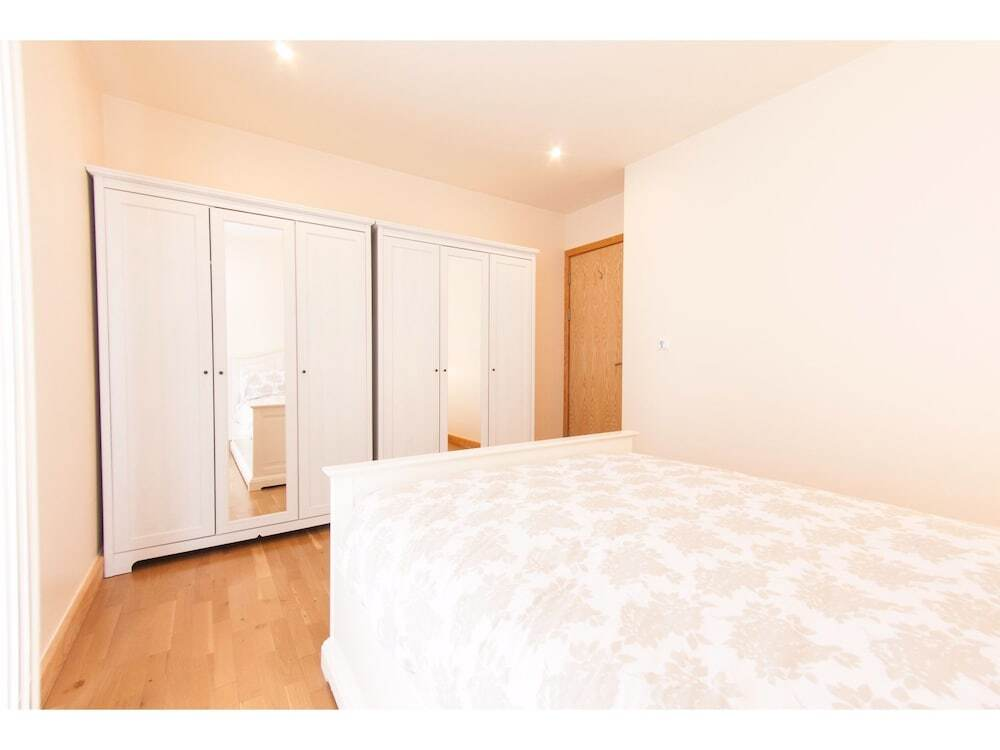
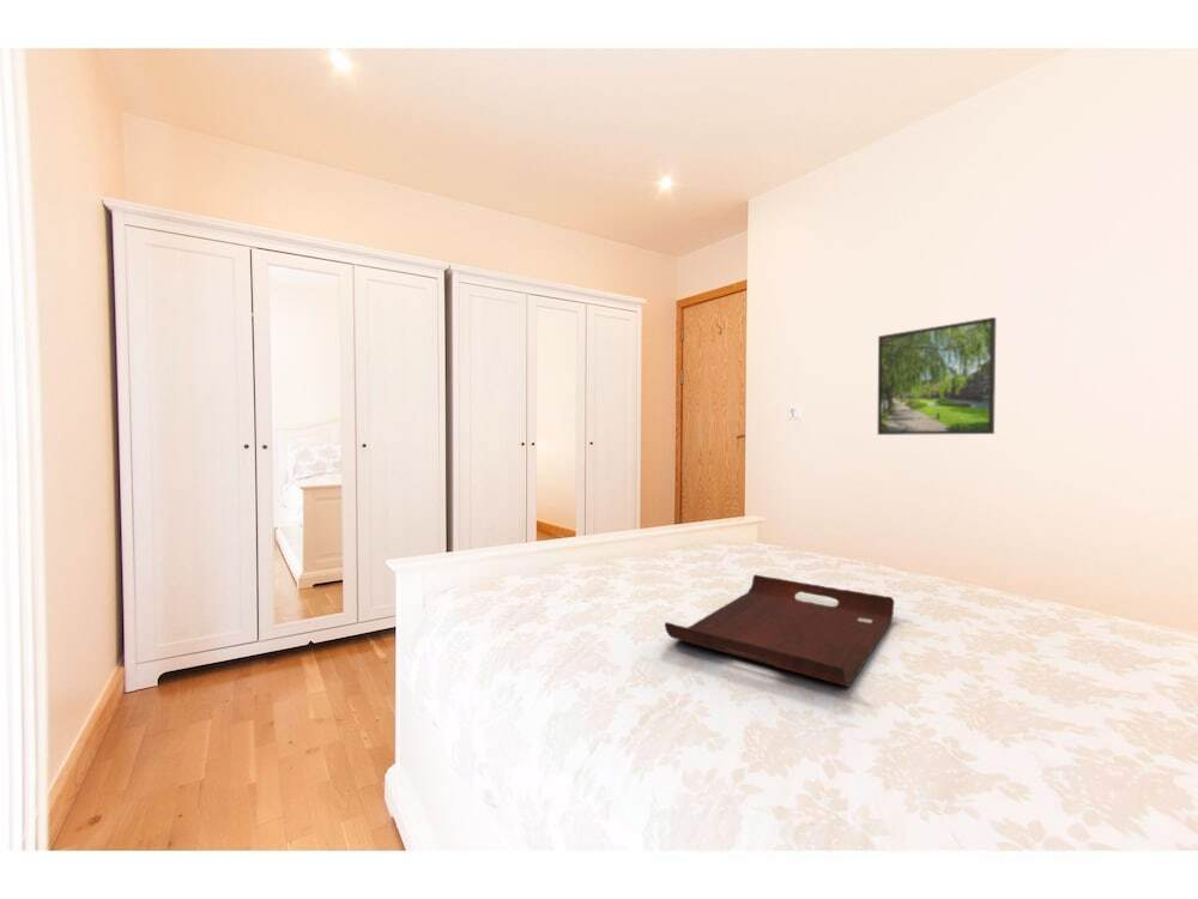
+ serving tray (787, 620)
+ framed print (931, 380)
